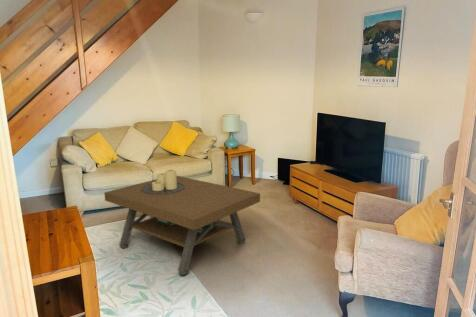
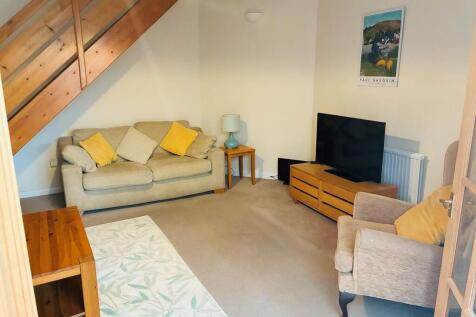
- coffee table (182, 209)
